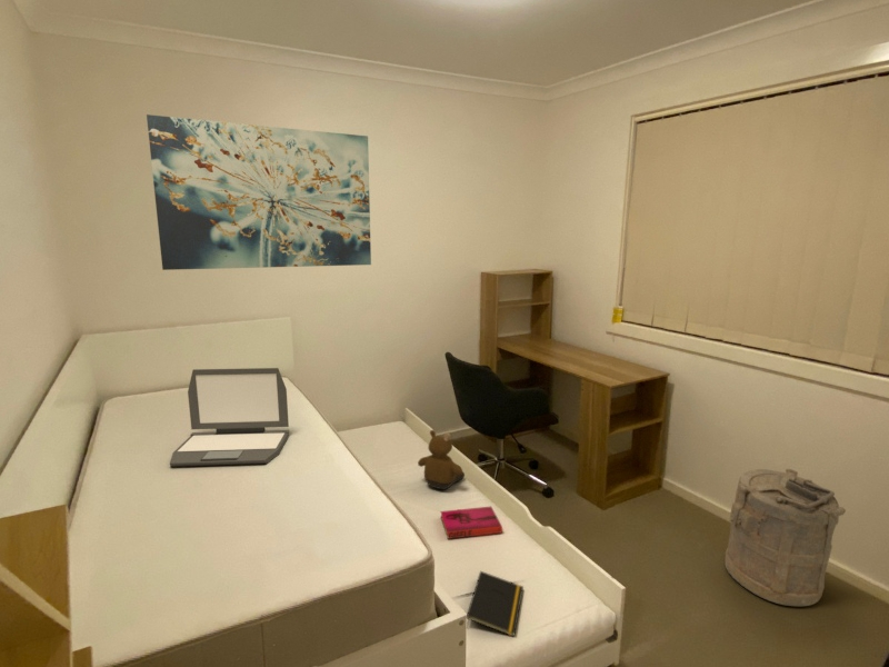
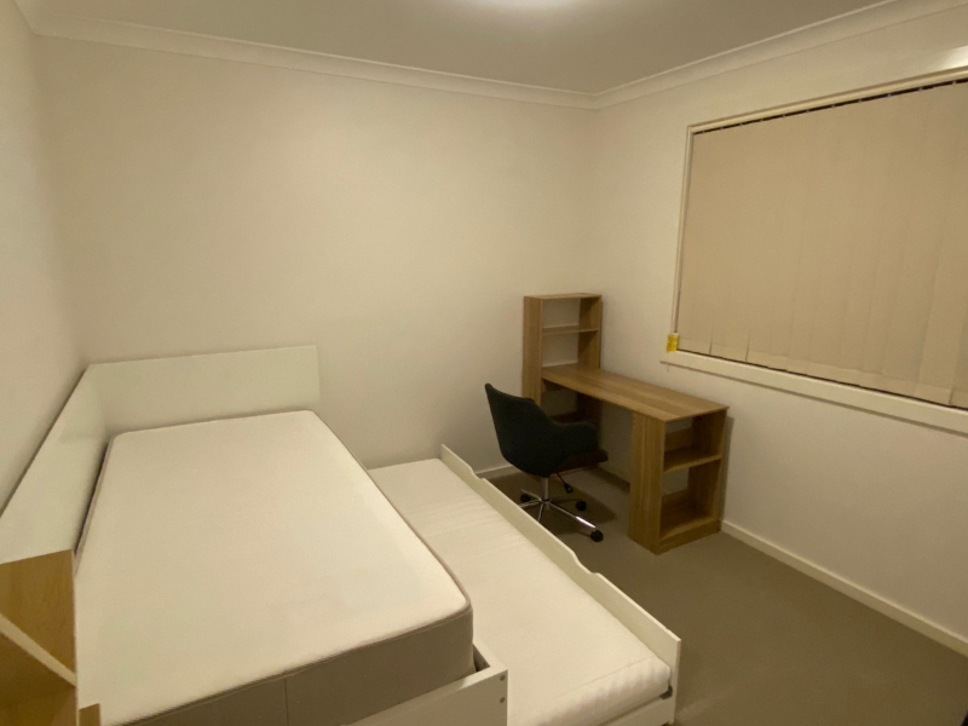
- notepad (496, 601)
- laundry hamper (773, 528)
- wall art (271, 198)
- laptop (227, 415)
- bear (443, 456)
- hardback book (470, 521)
